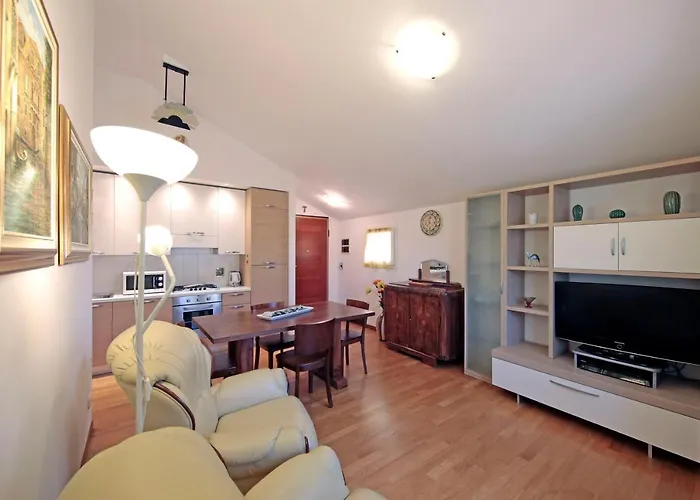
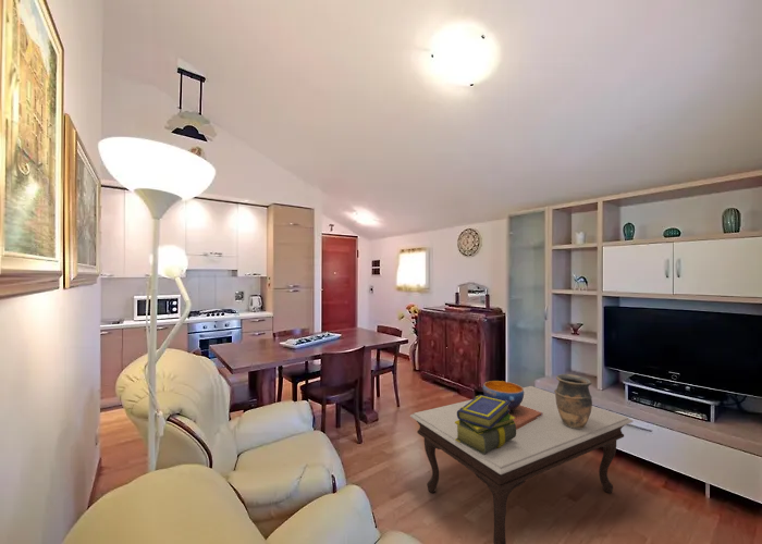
+ vase (573, 400)
+ coffee table (519, 453)
+ stack of books (486, 421)
+ decorative bowl (503, 399)
